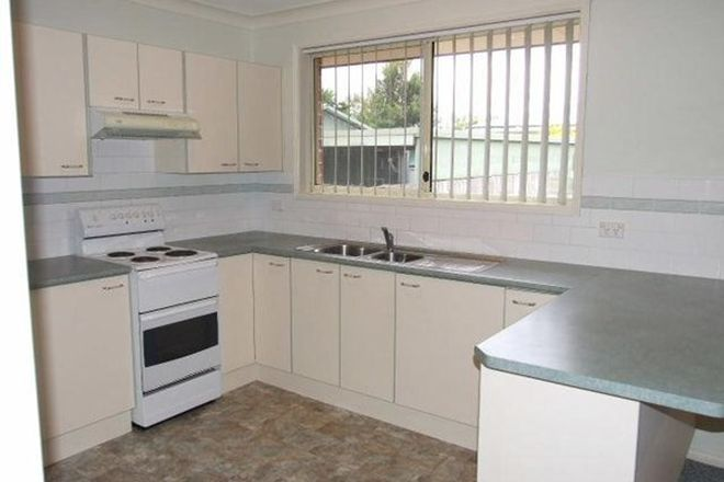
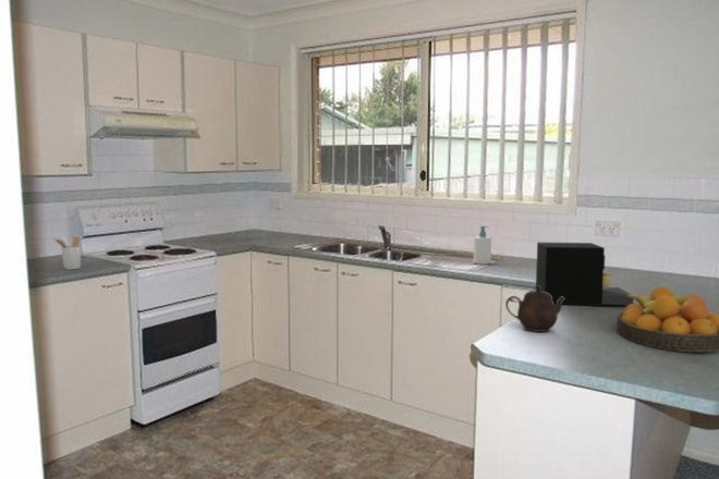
+ teapot (535, 307)
+ soap bottle (482, 244)
+ fruit bowl (673, 315)
+ utensil holder (66, 253)
+ coffee maker (583, 272)
